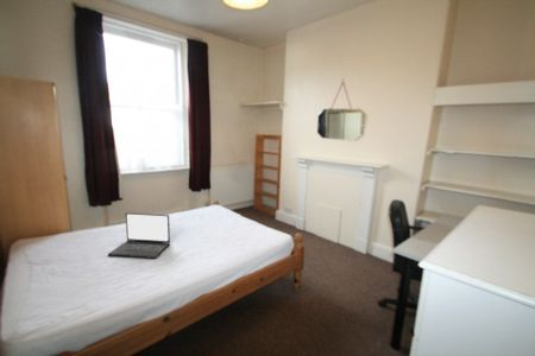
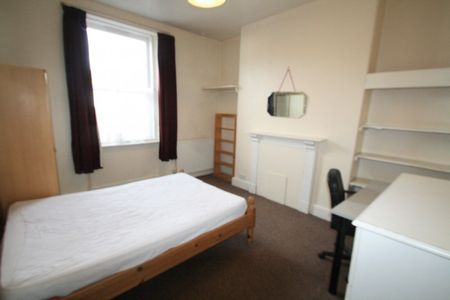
- laptop (139, 234)
